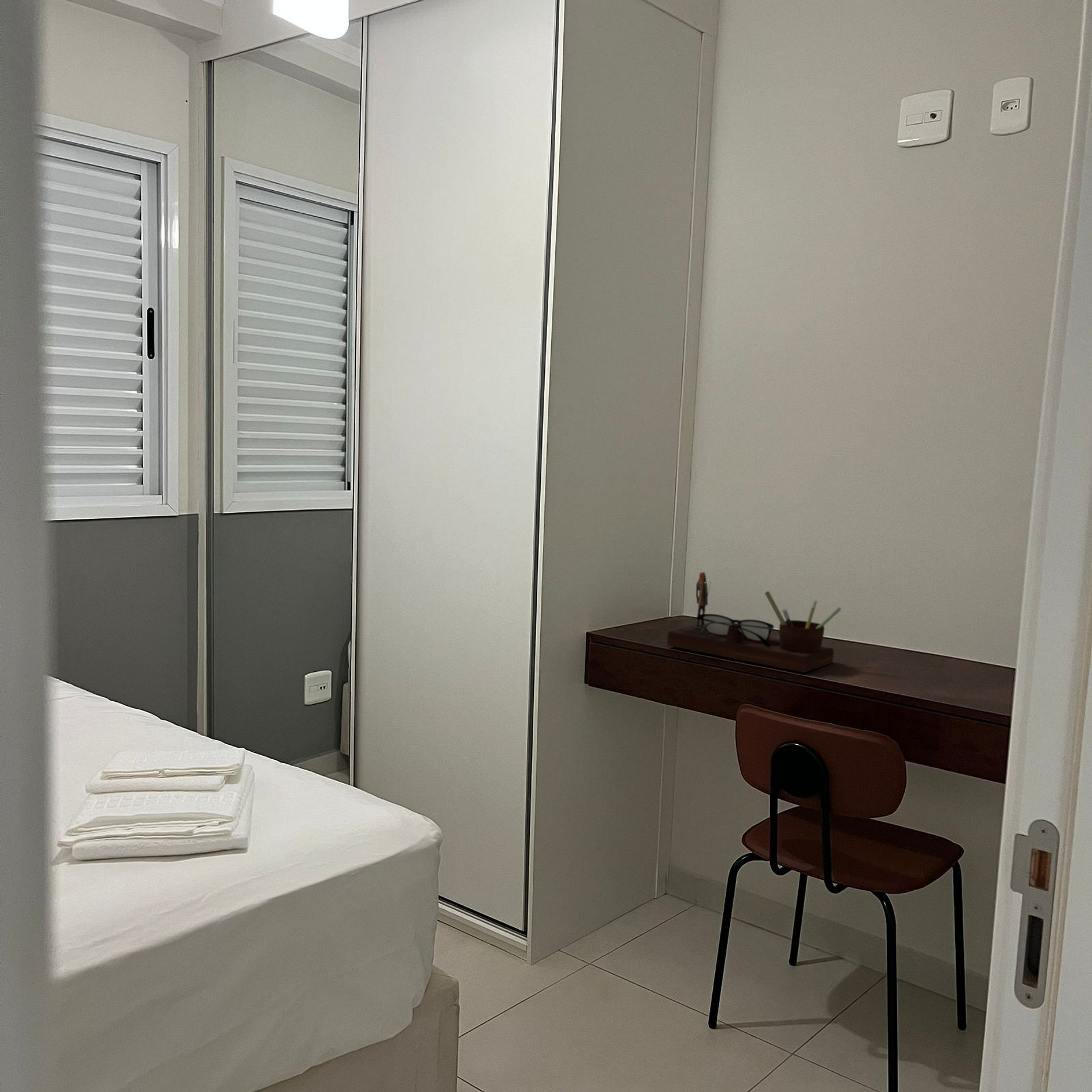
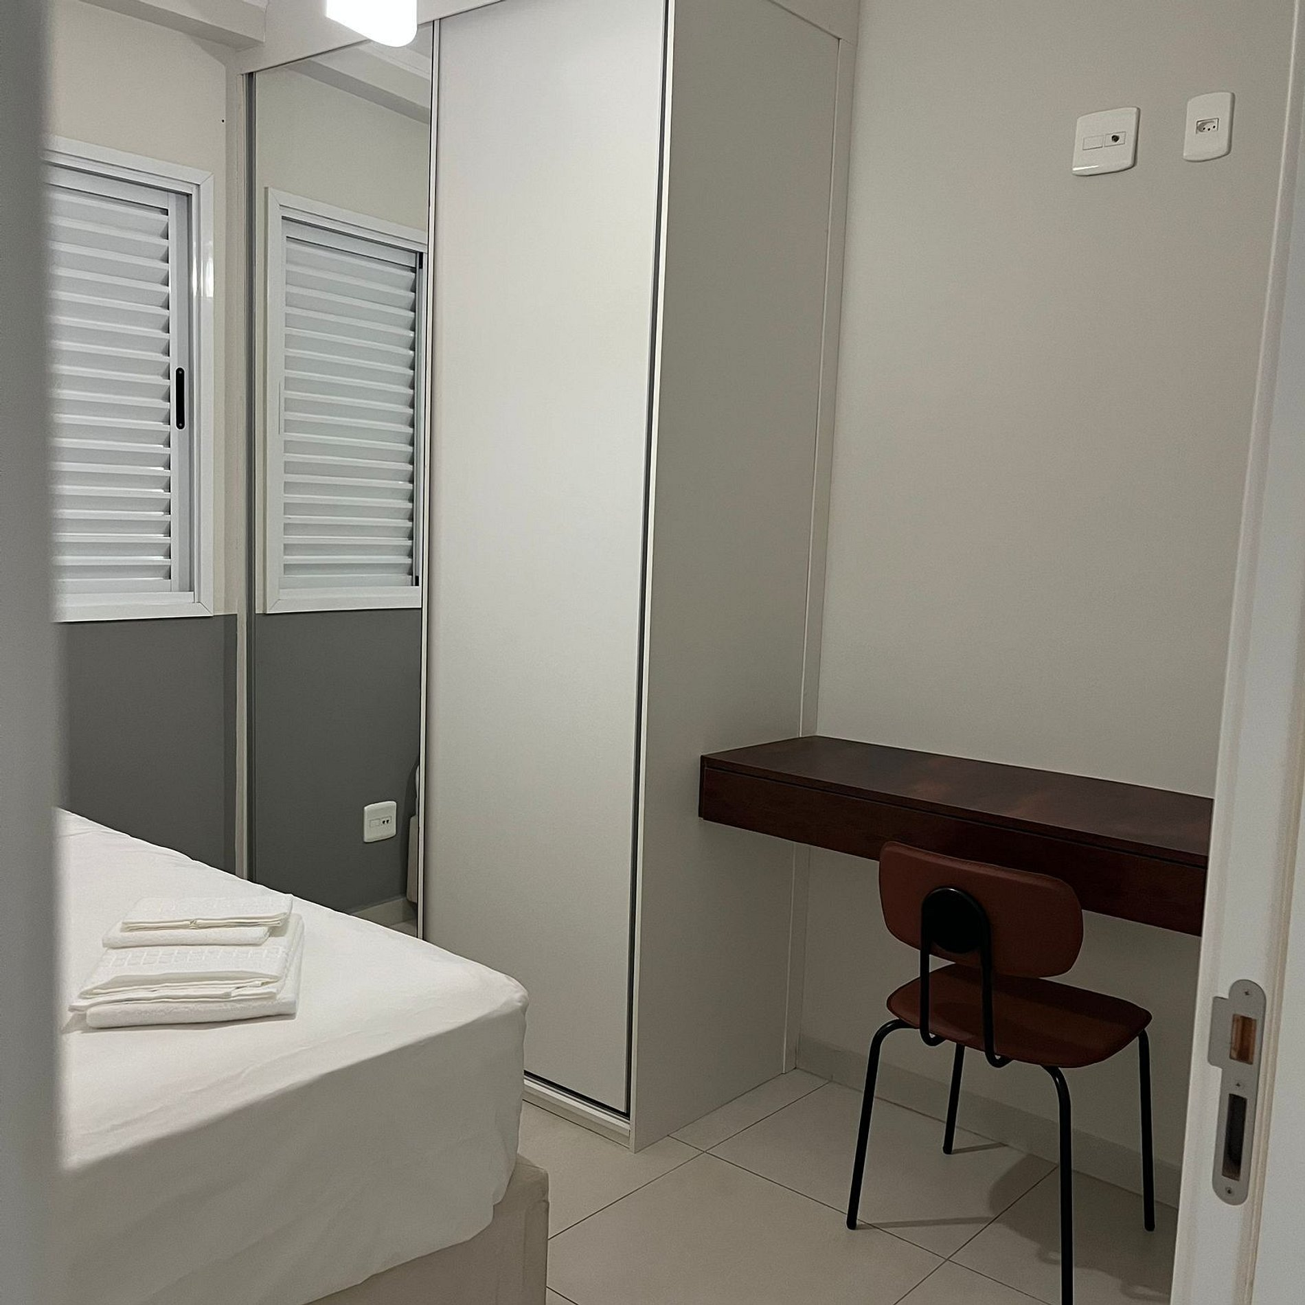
- desk organizer (755, 620)
